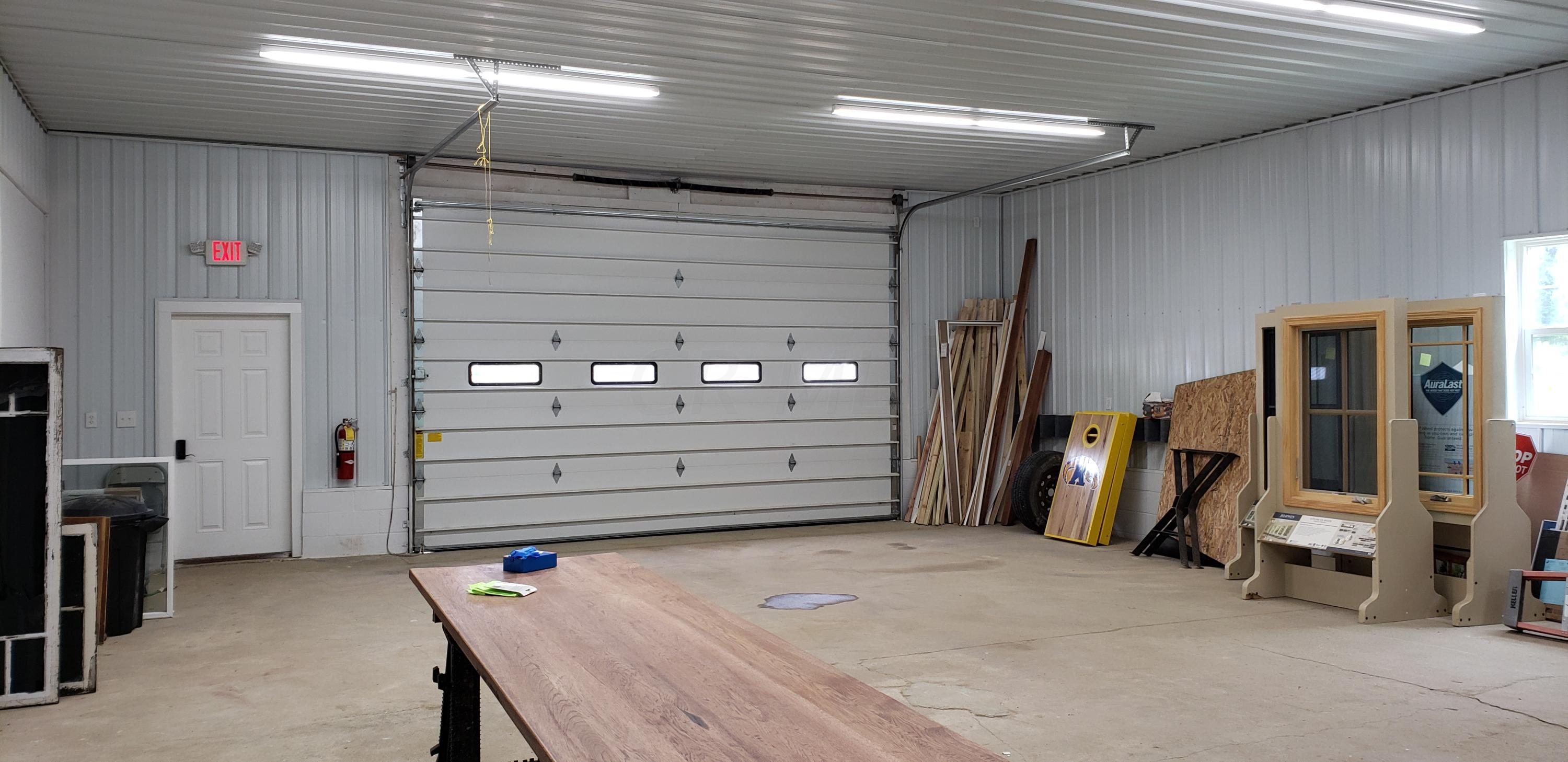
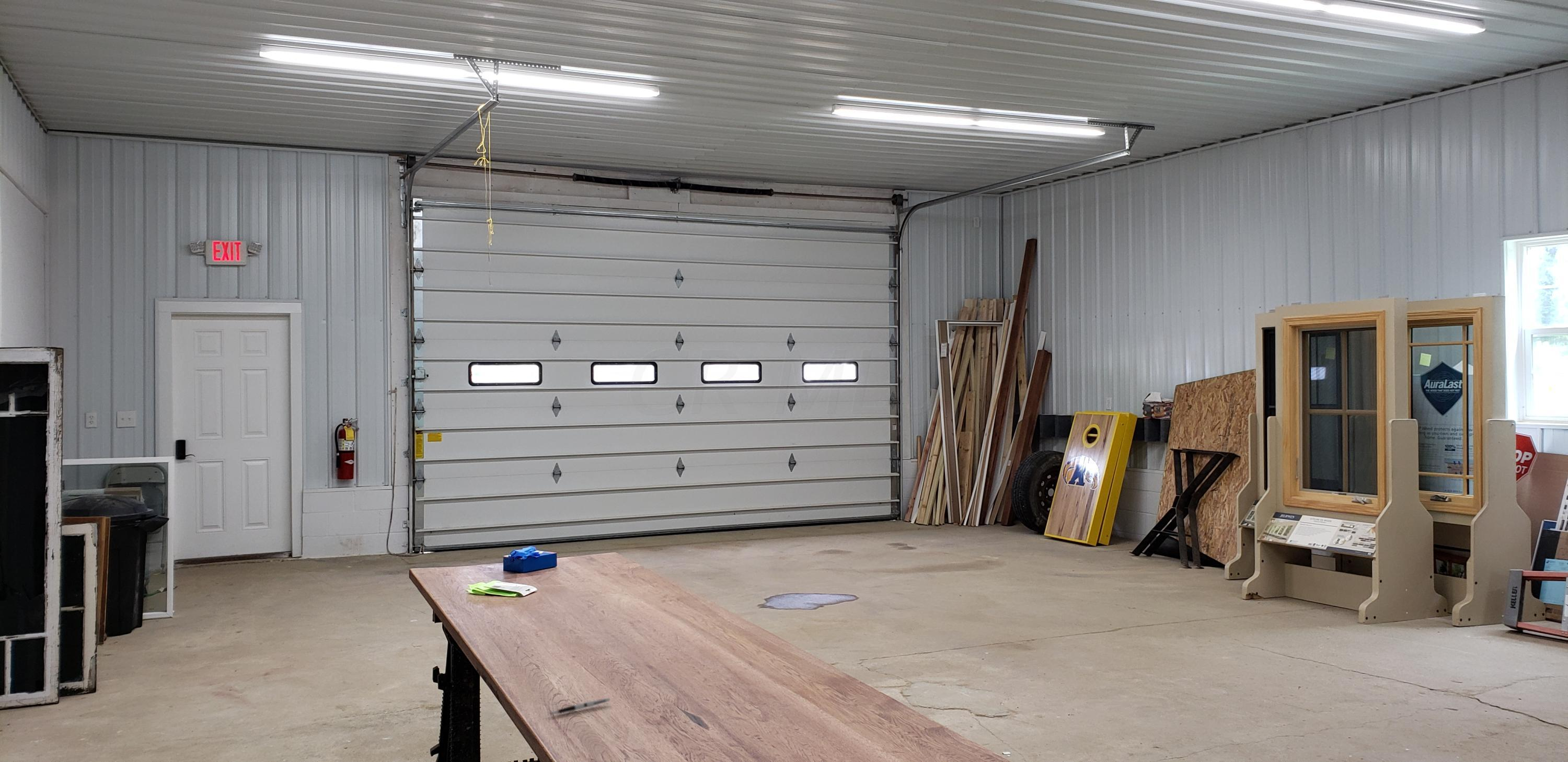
+ pen (580, 706)
